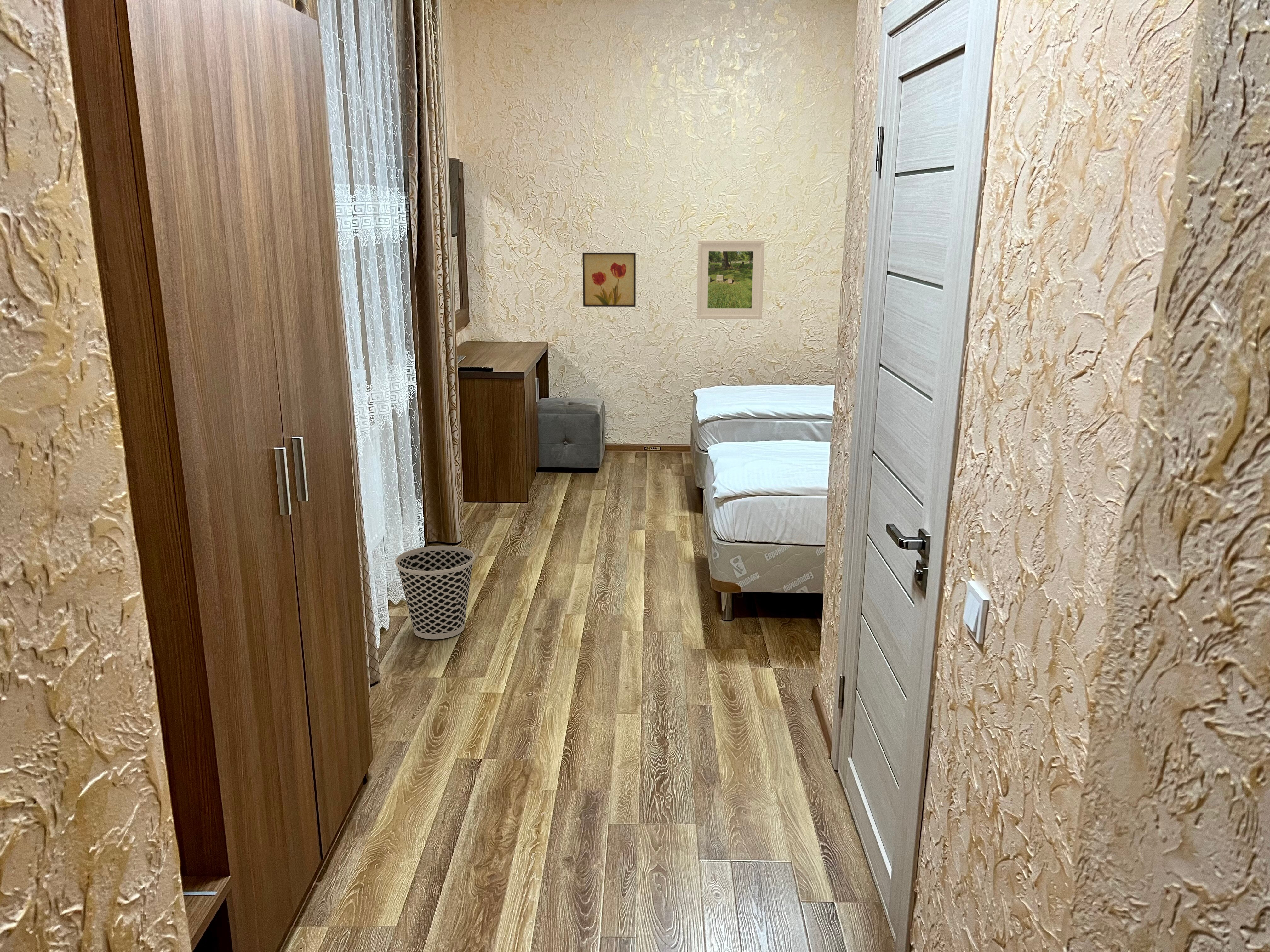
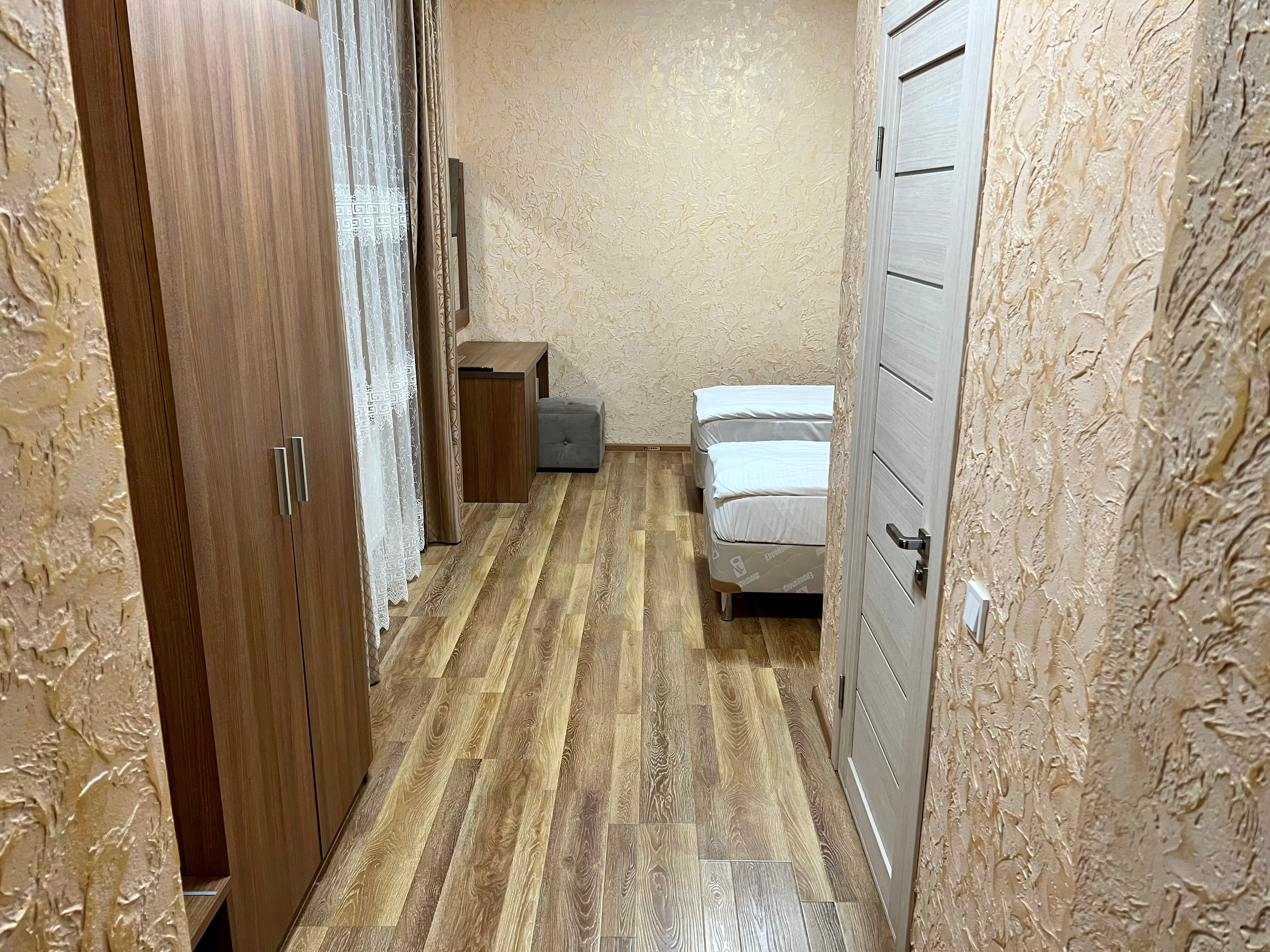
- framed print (730, 280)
- wall art (609, 280)
- wastebasket (437, 594)
